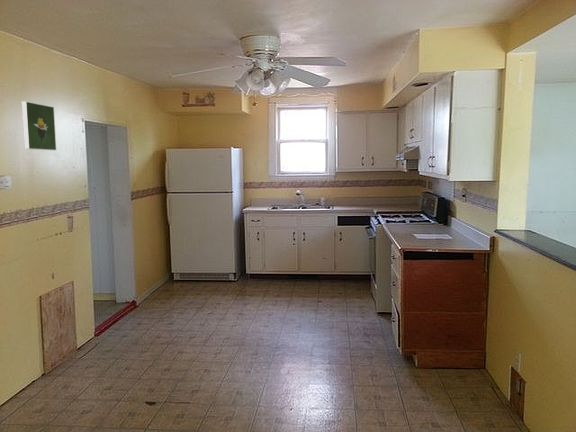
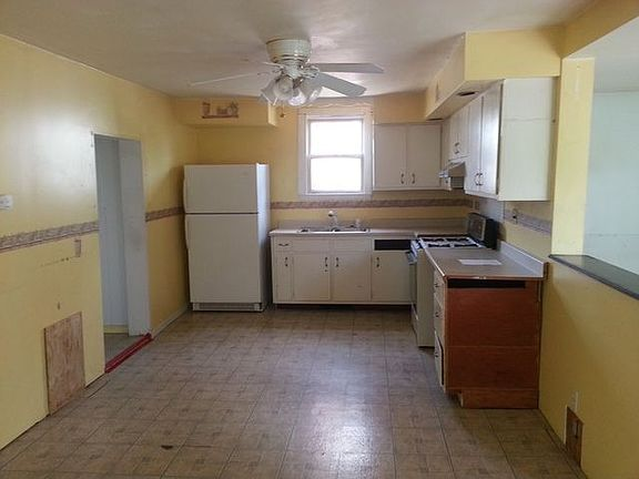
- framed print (39, 127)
